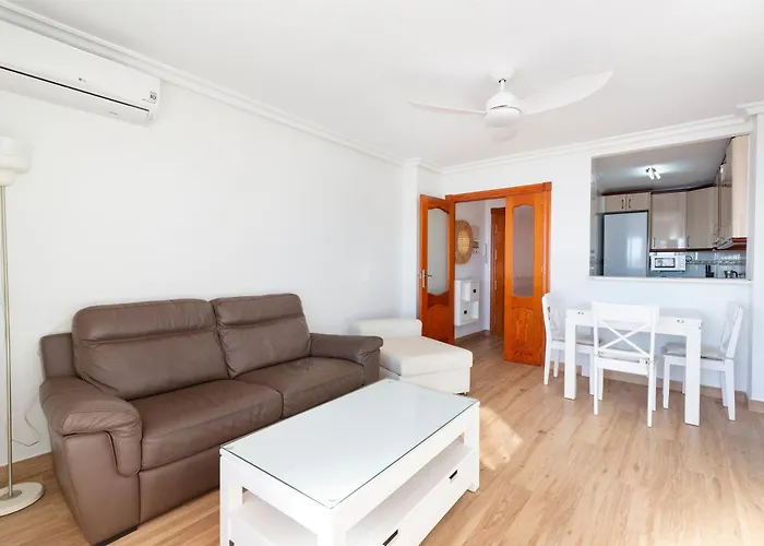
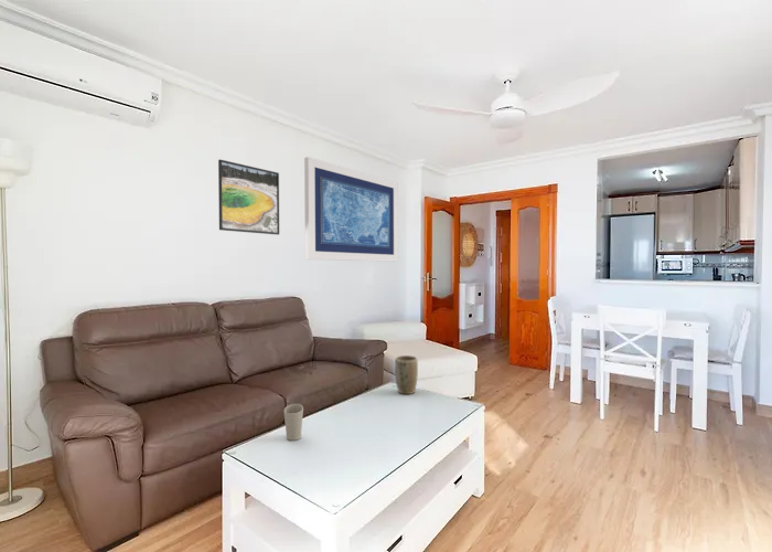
+ wall art (356, 215)
+ cup (293, 422)
+ plant pot (406, 374)
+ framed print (250, 199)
